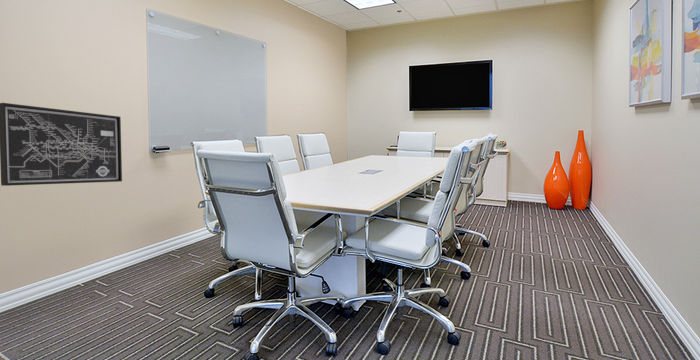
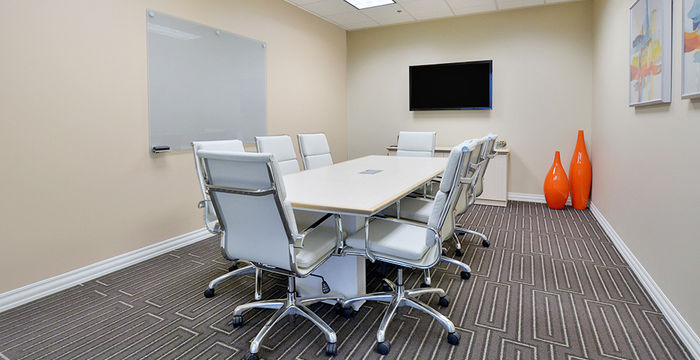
- wall art (67, 147)
